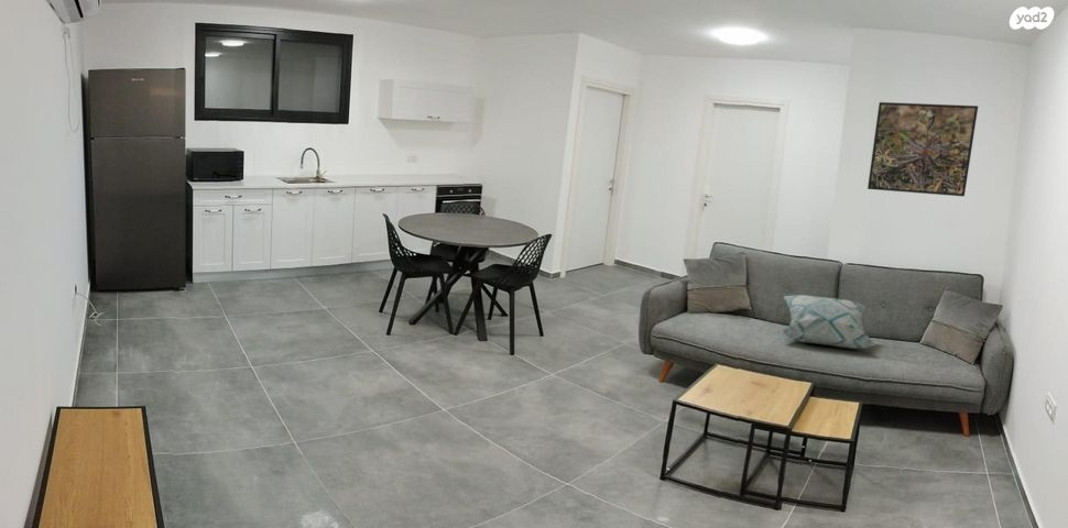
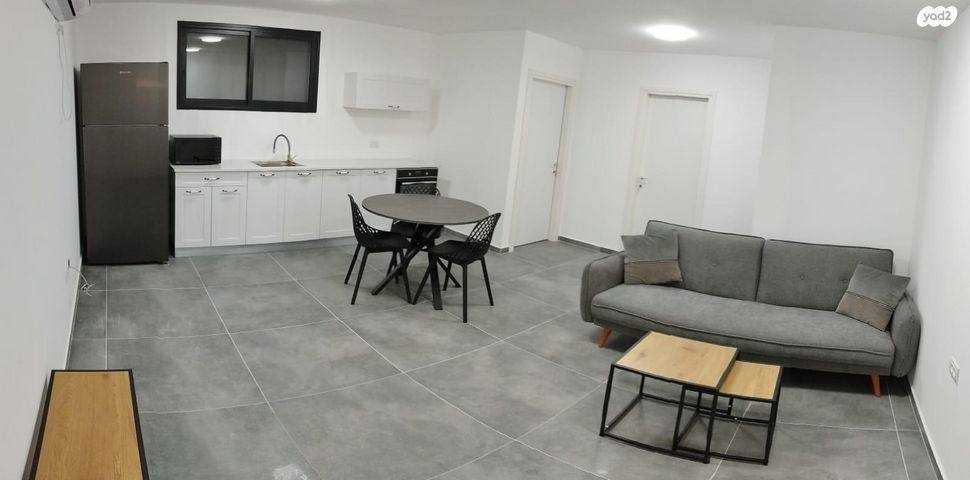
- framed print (920, 148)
- decorative pillow (825, 320)
